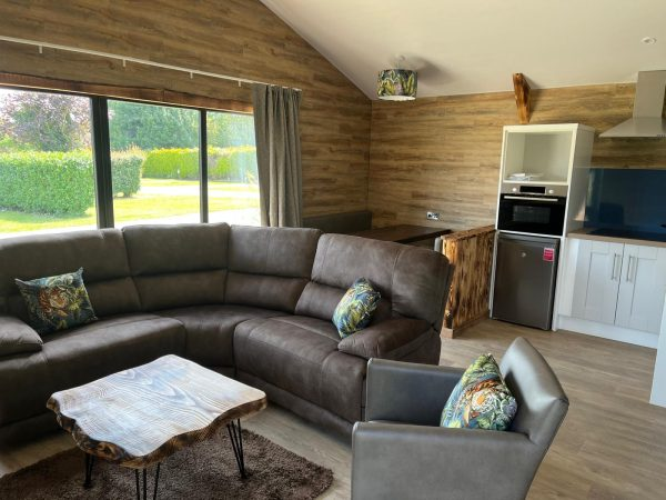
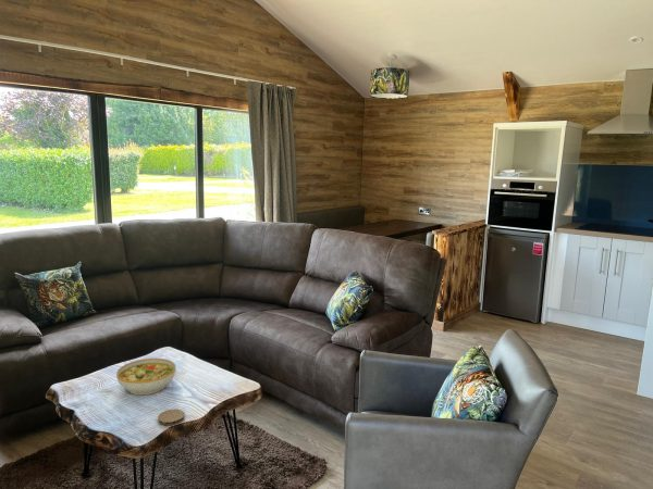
+ coaster (171, 416)
+ bowl (147, 377)
